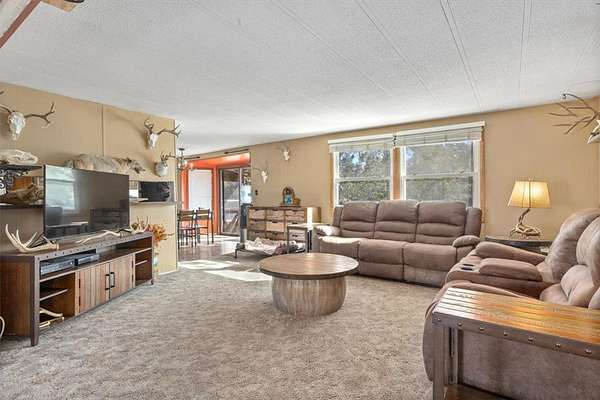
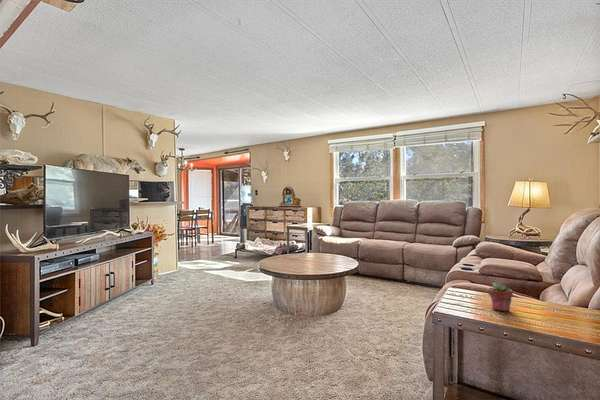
+ potted succulent (500, 295)
